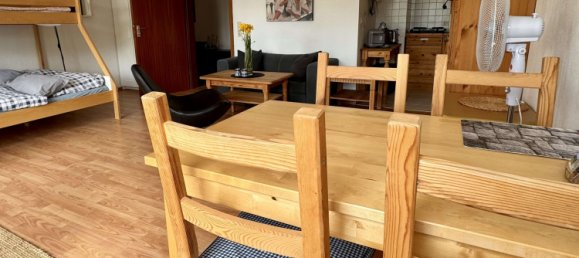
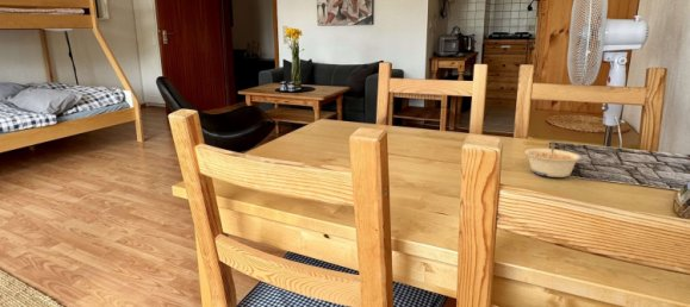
+ legume (549, 161)
